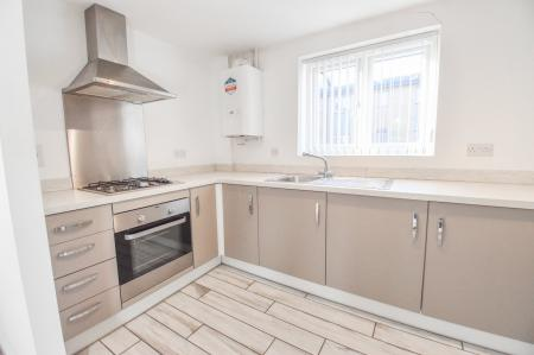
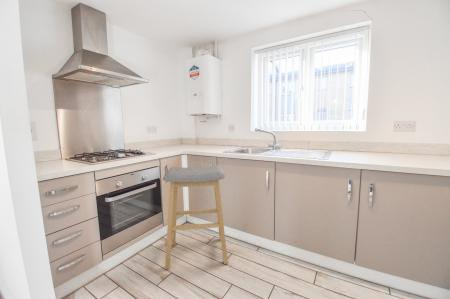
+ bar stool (196, 211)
